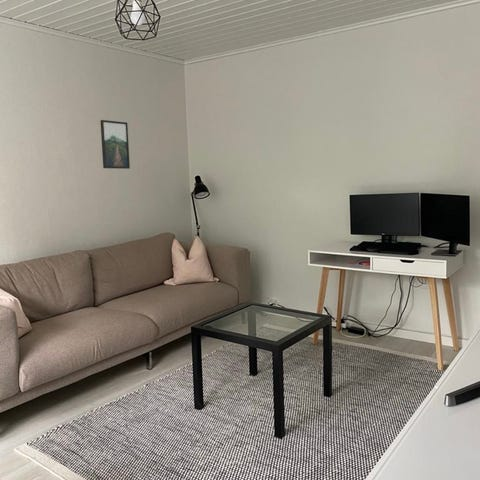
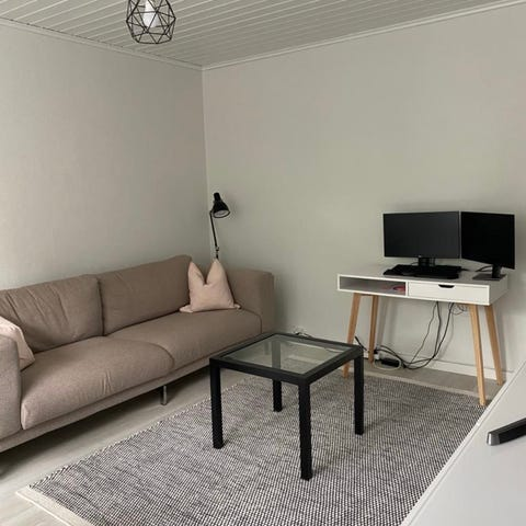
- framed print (115, 145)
